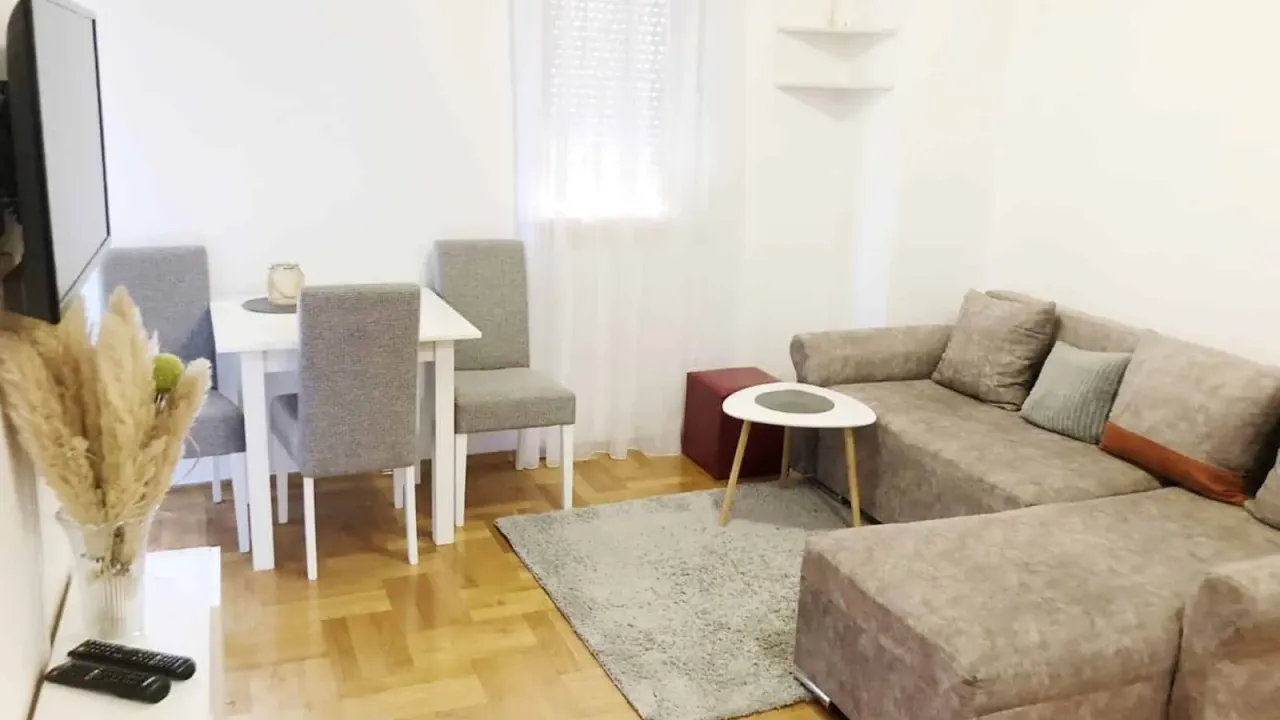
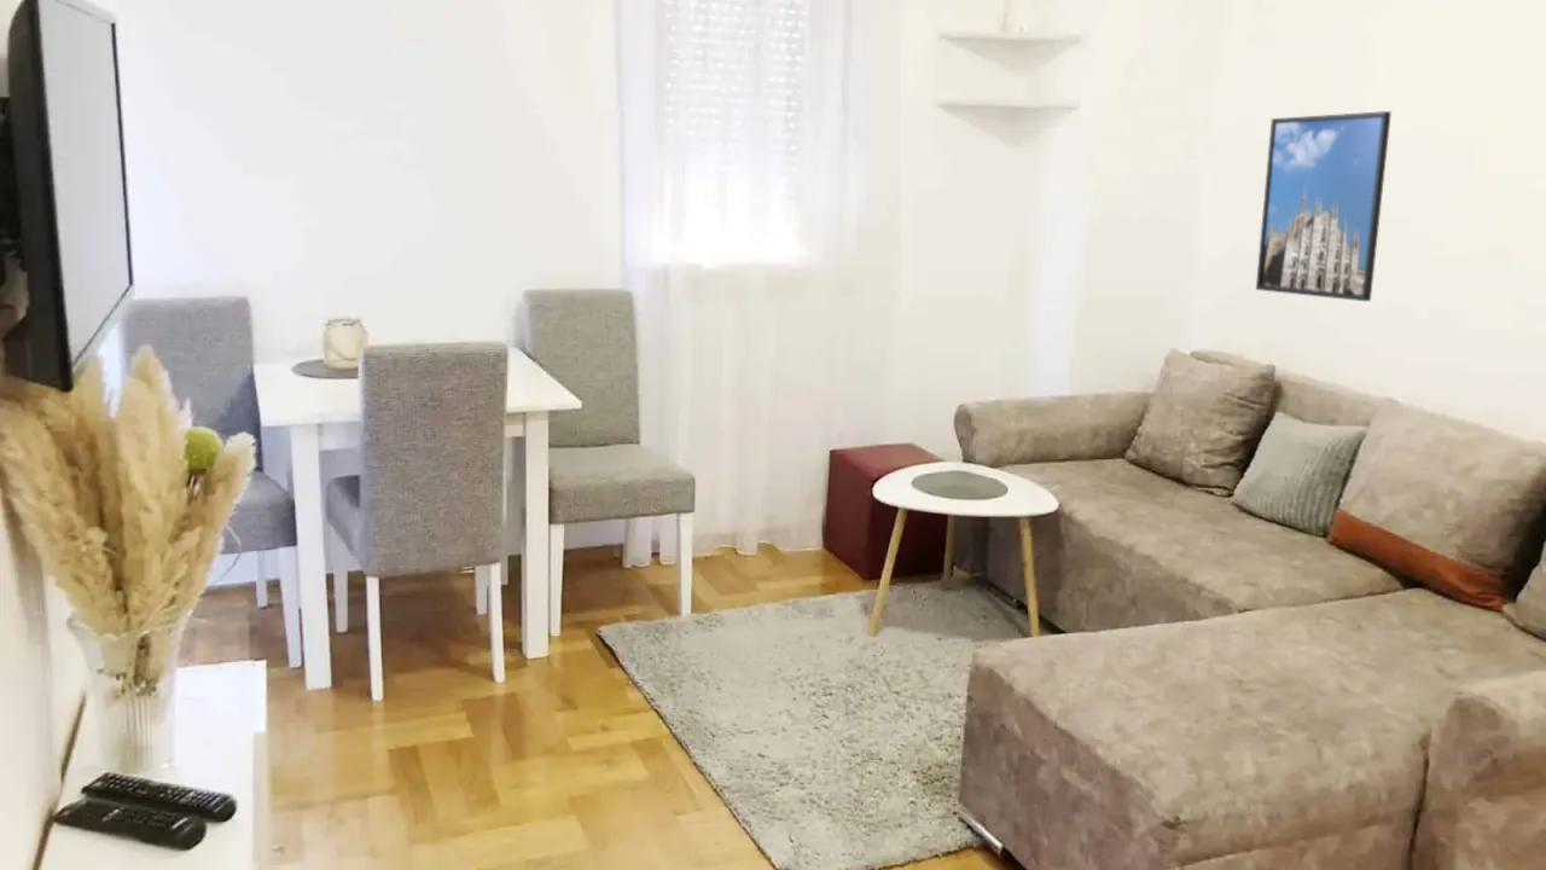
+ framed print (1319, 205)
